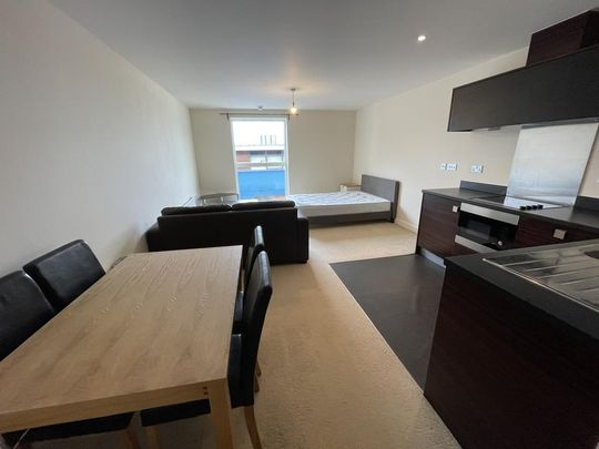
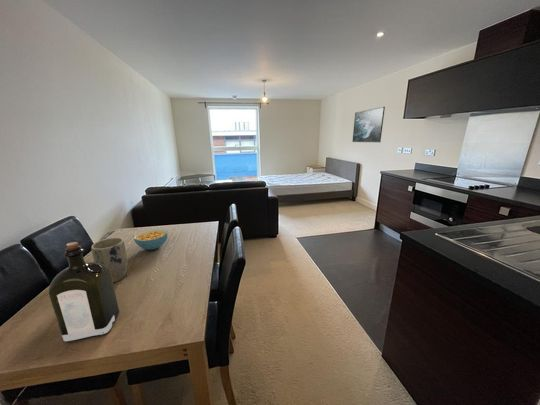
+ cereal bowl (152, 240)
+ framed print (366, 126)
+ plant pot (111, 260)
+ liquor (83, 287)
